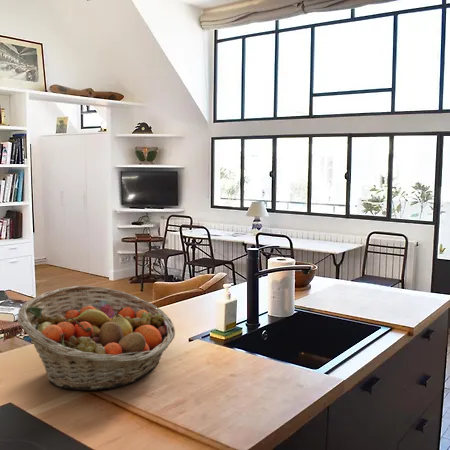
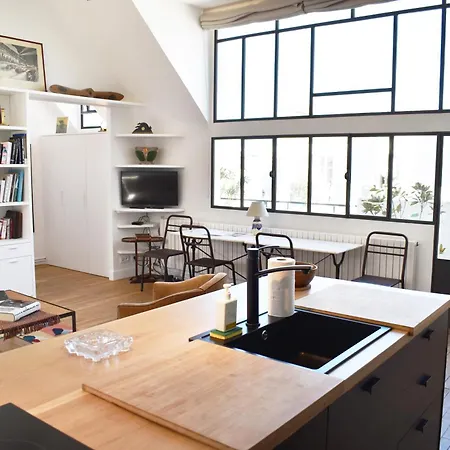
- fruit basket (100, 332)
